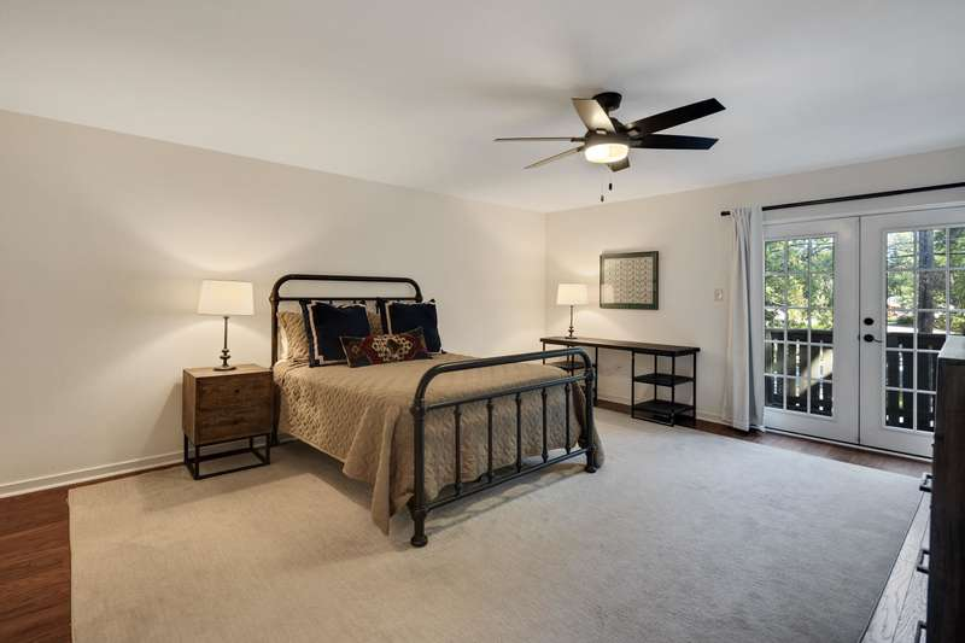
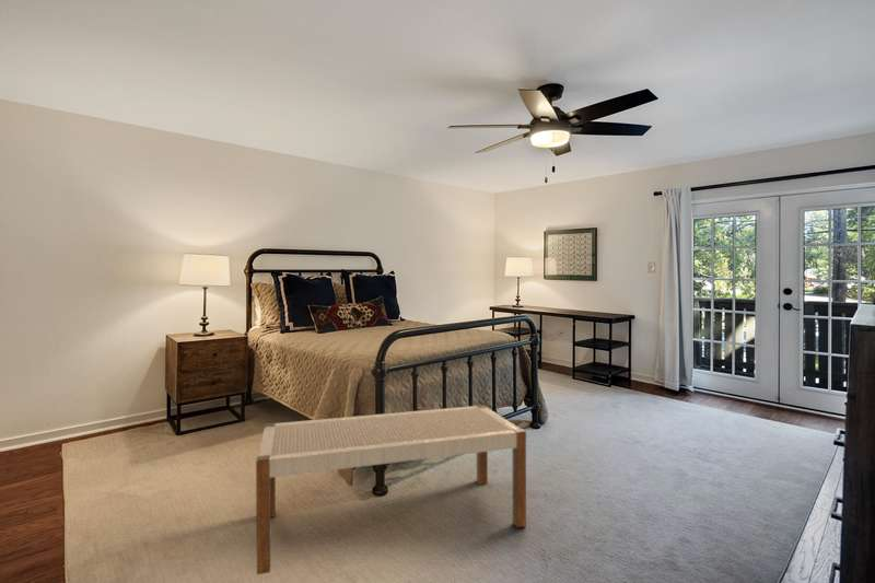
+ bench (388, 463)
